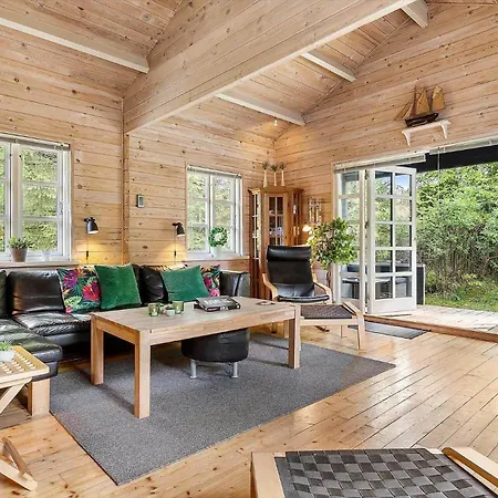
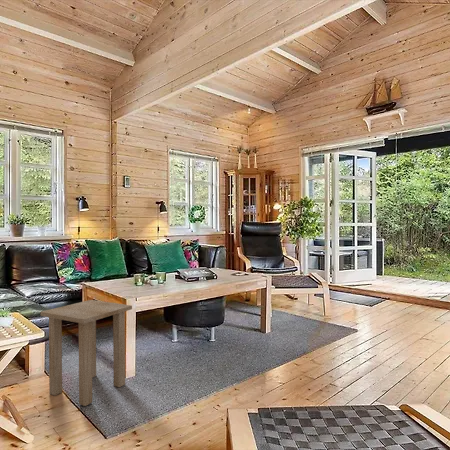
+ side table (88, 348)
